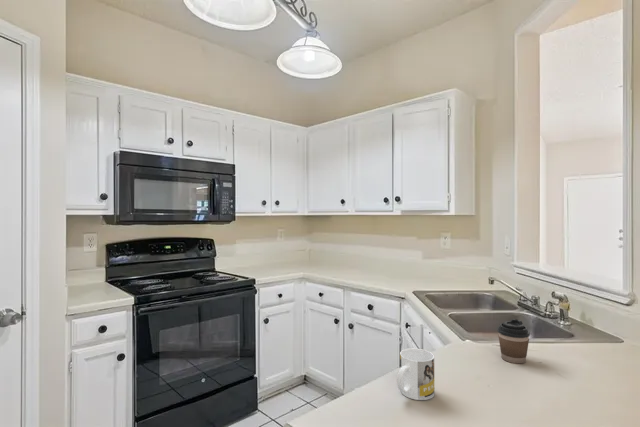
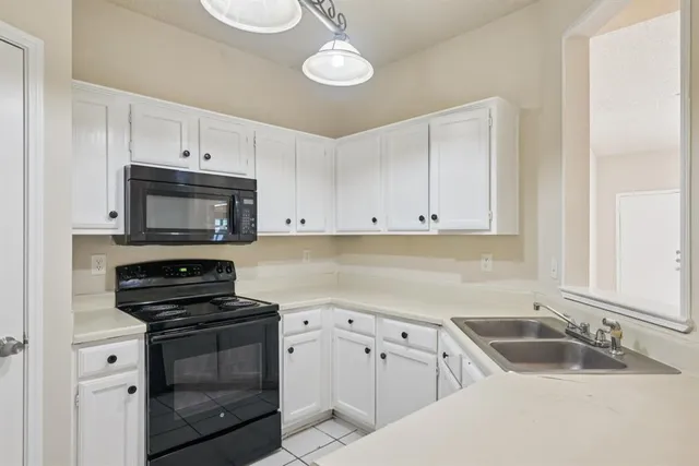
- coffee cup (513, 340)
- mug (412, 375)
